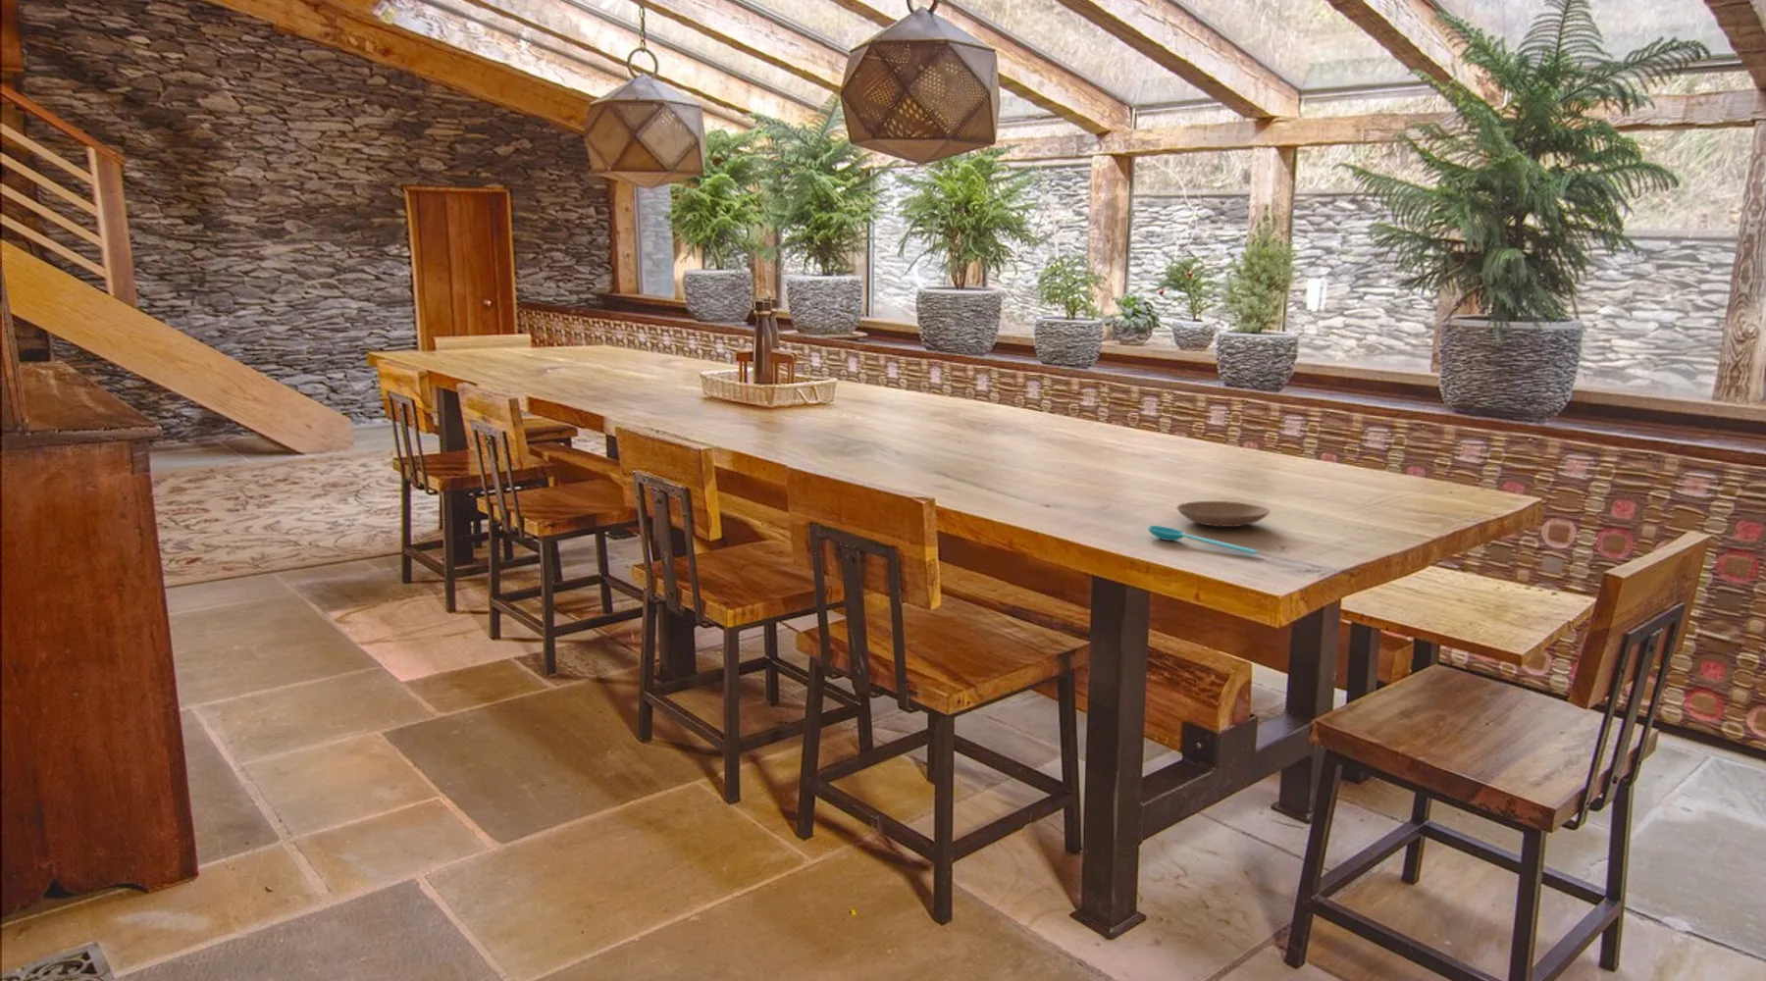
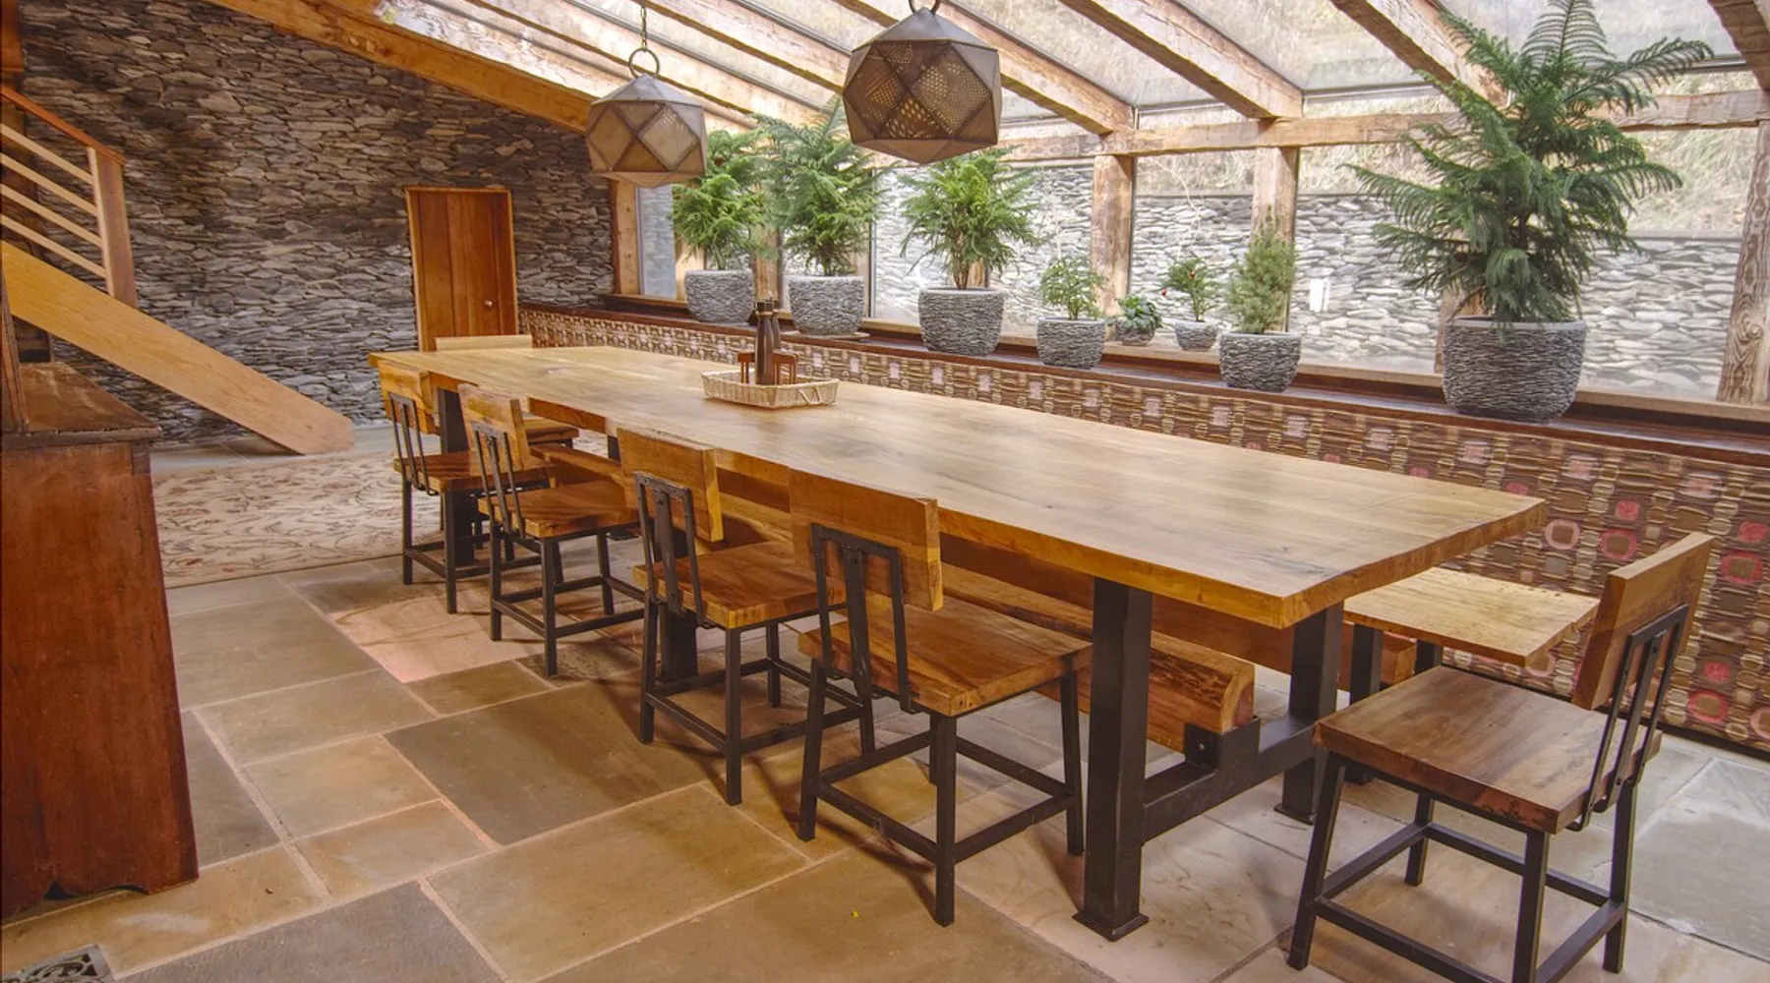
- spoon (1199, 539)
- plate (1221, 515)
